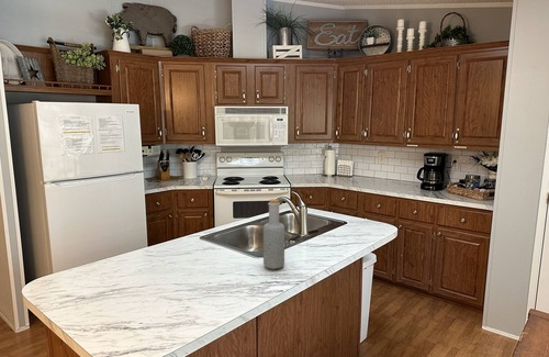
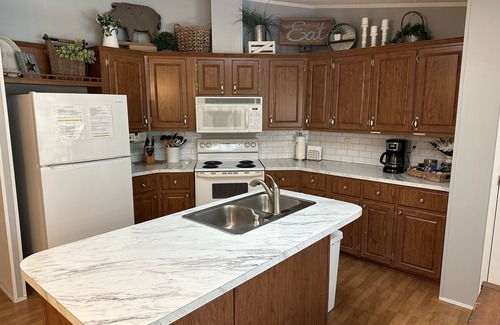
- bottle (273, 233)
